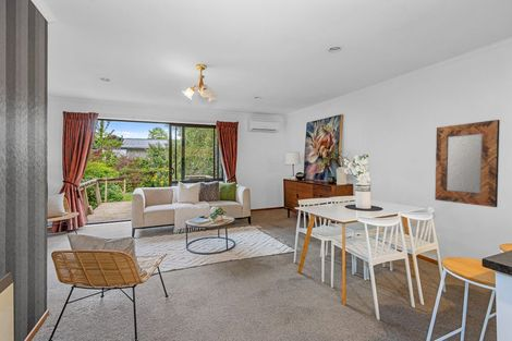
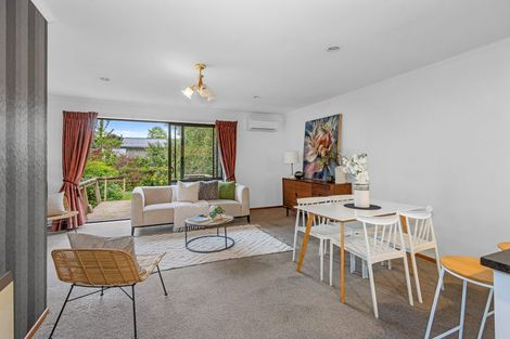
- home mirror (464, 163)
